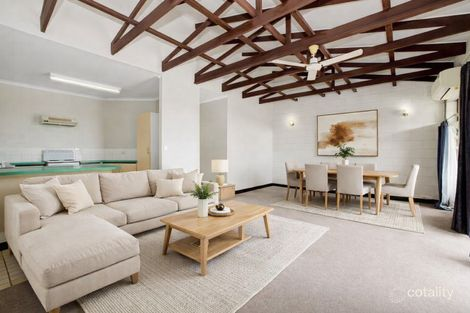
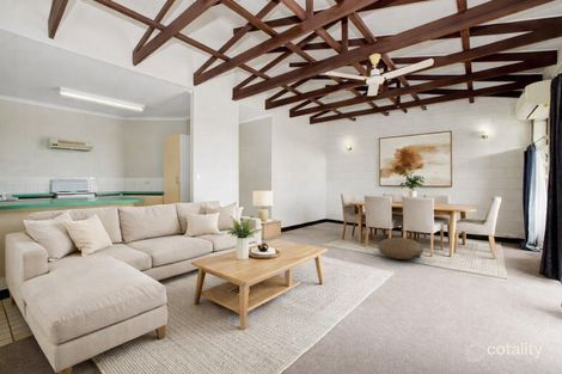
+ pouf (399, 247)
